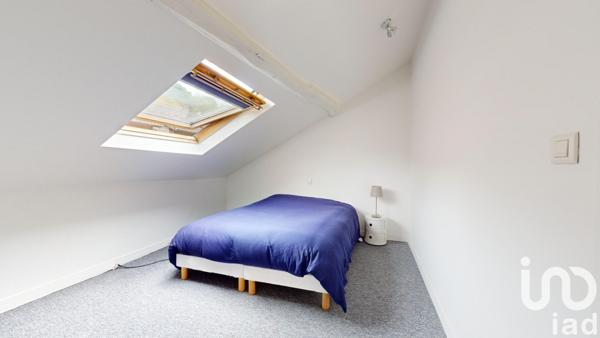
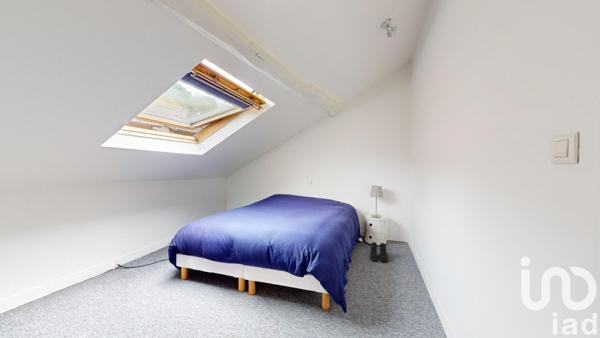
+ boots (380, 250)
